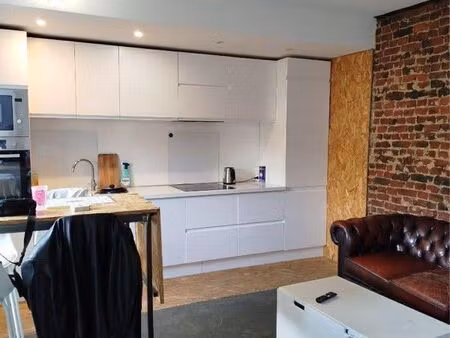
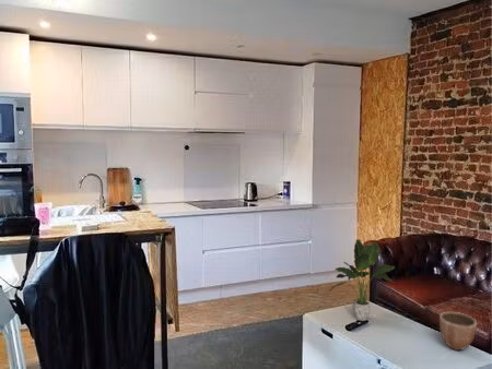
+ potted plant (363, 276)
+ decorative bowl (457, 333)
